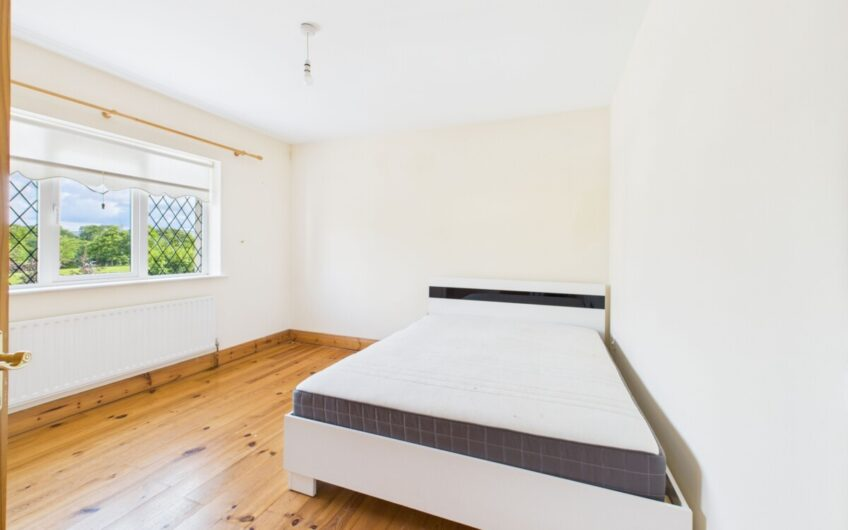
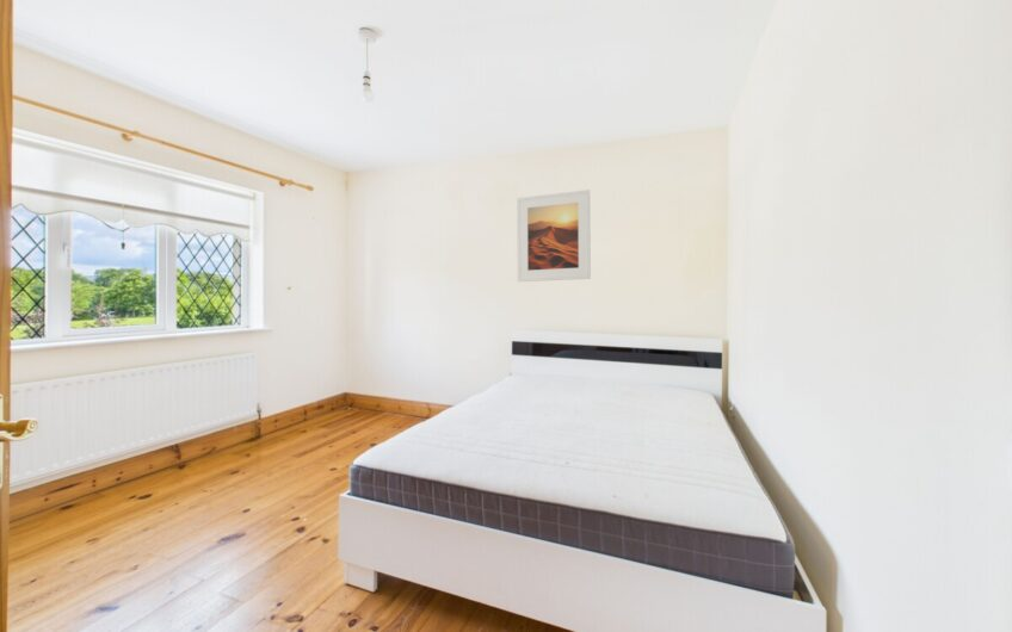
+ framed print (553, 236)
